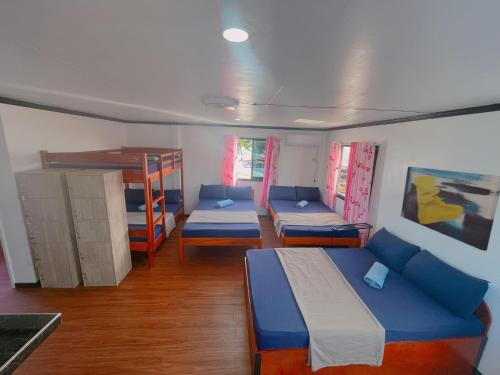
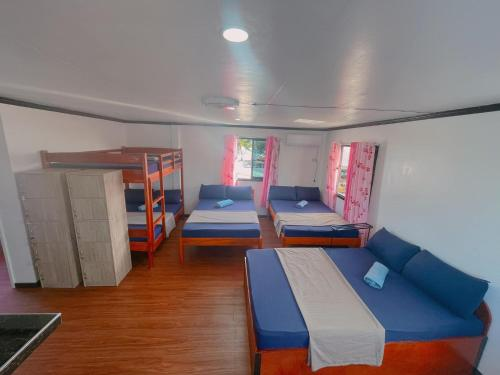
- wall art (440, 201)
